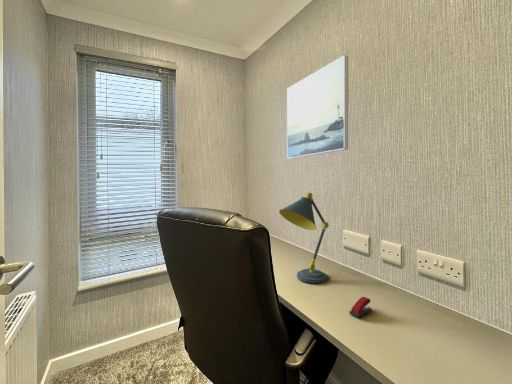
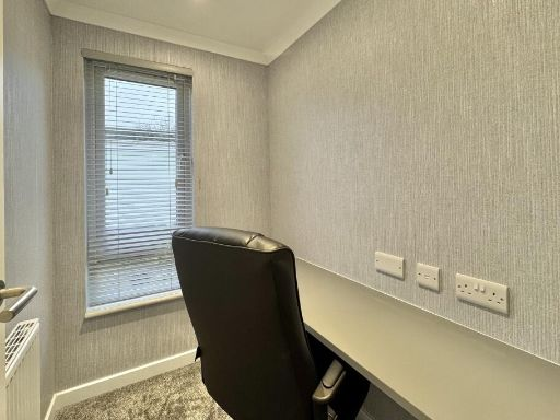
- stapler (361, 305)
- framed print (313, 114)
- desk lamp (308, 229)
